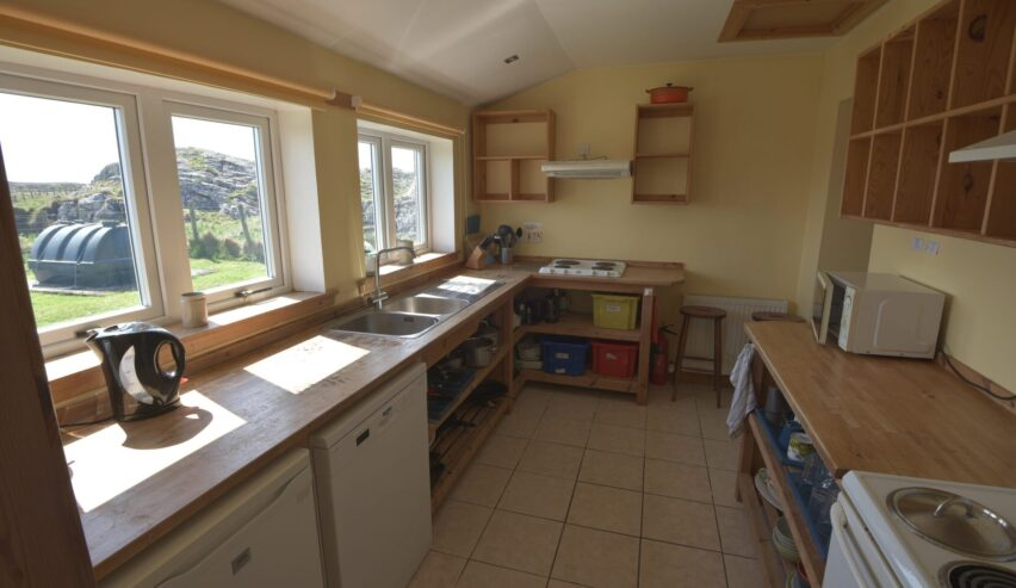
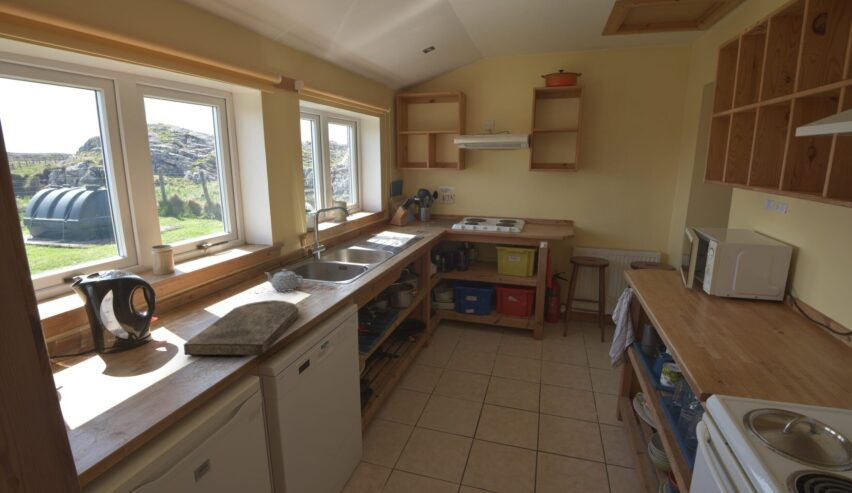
+ teapot (283, 279)
+ cutting board (253, 323)
